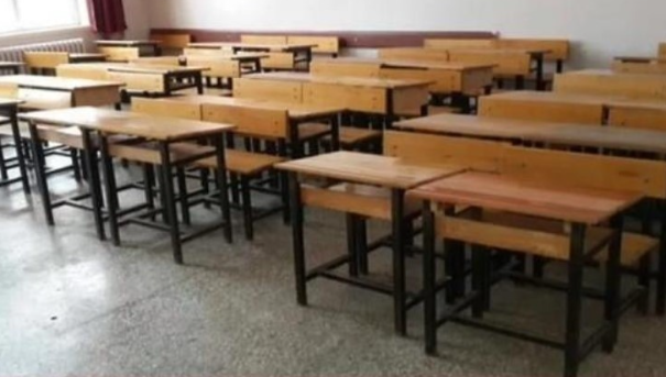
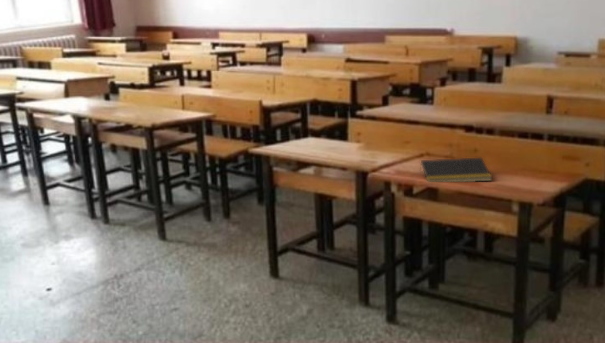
+ notepad (455, 170)
